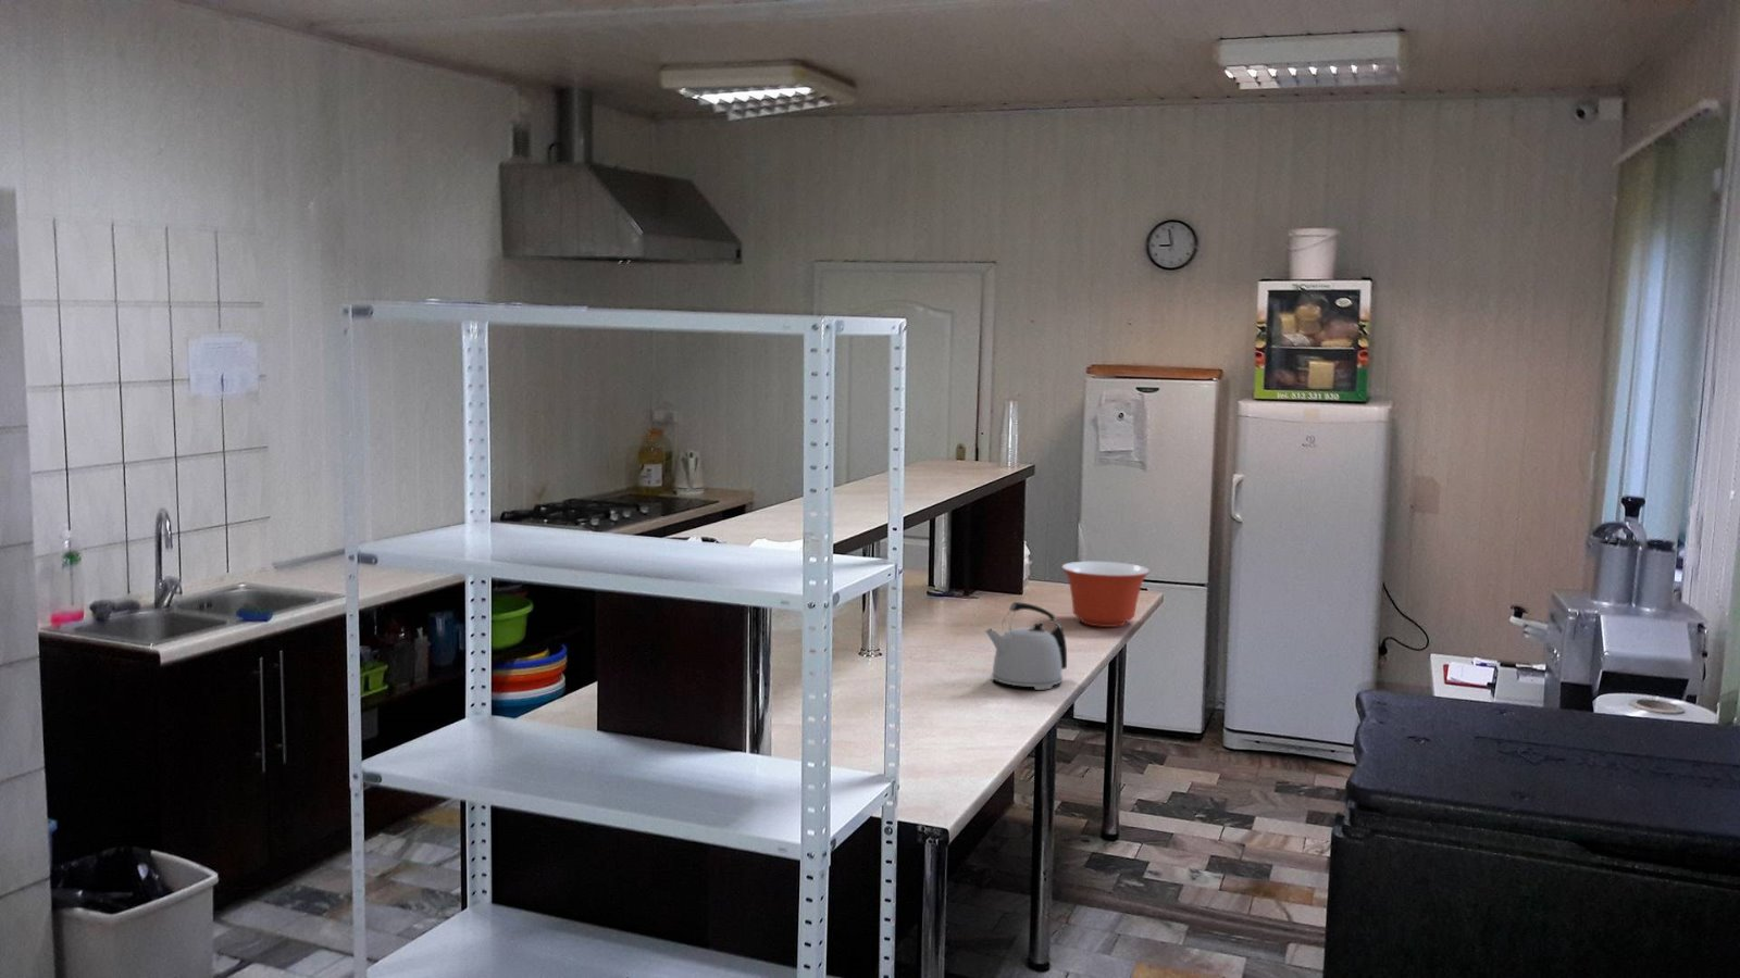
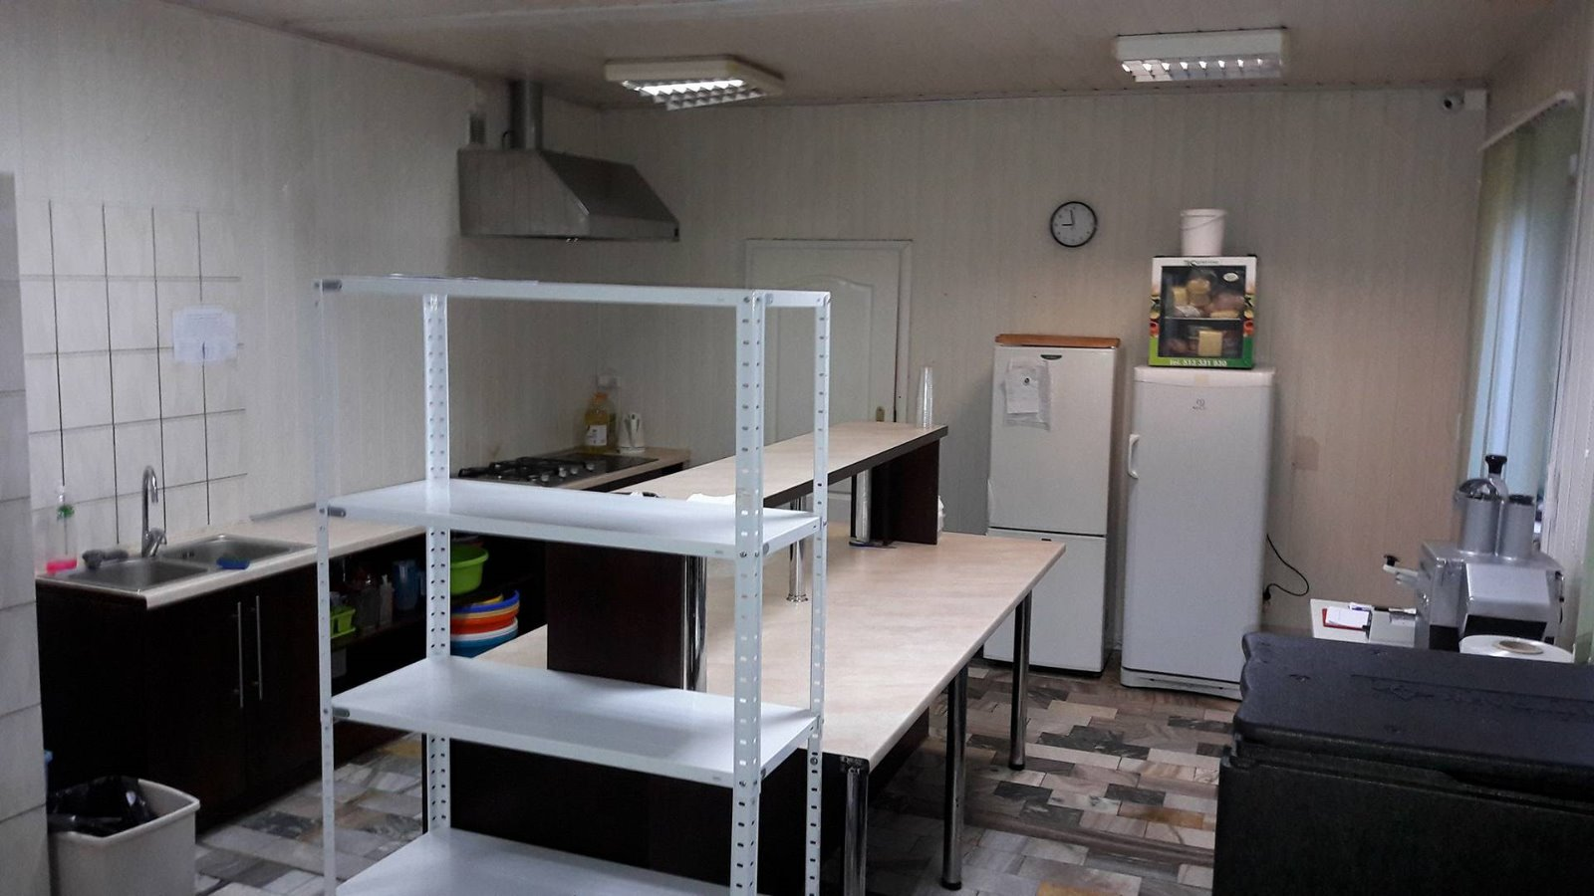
- kettle (1025, 641)
- mixing bowl (1104, 595)
